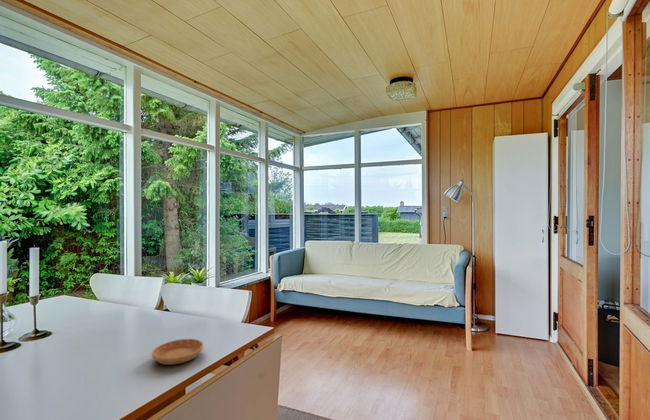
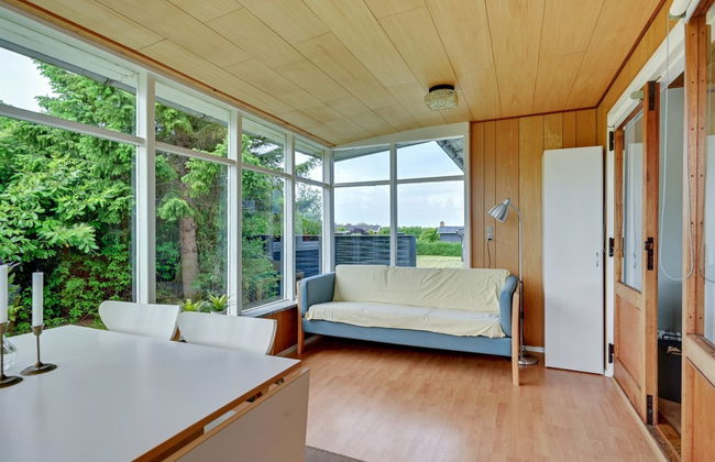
- saucer (178, 352)
